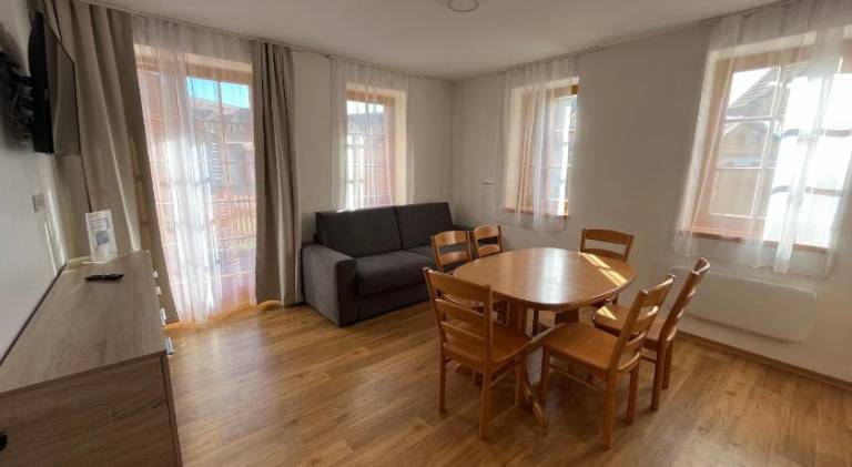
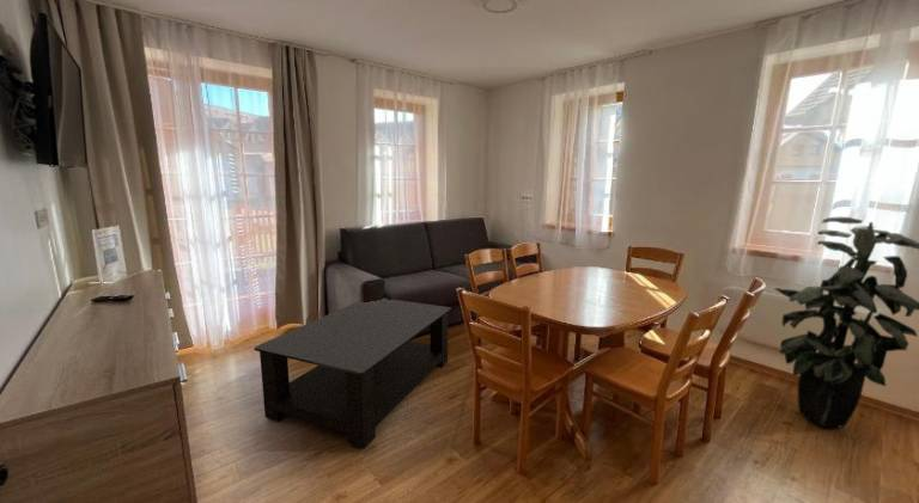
+ indoor plant (839, 321)
+ coffee table (367, 355)
